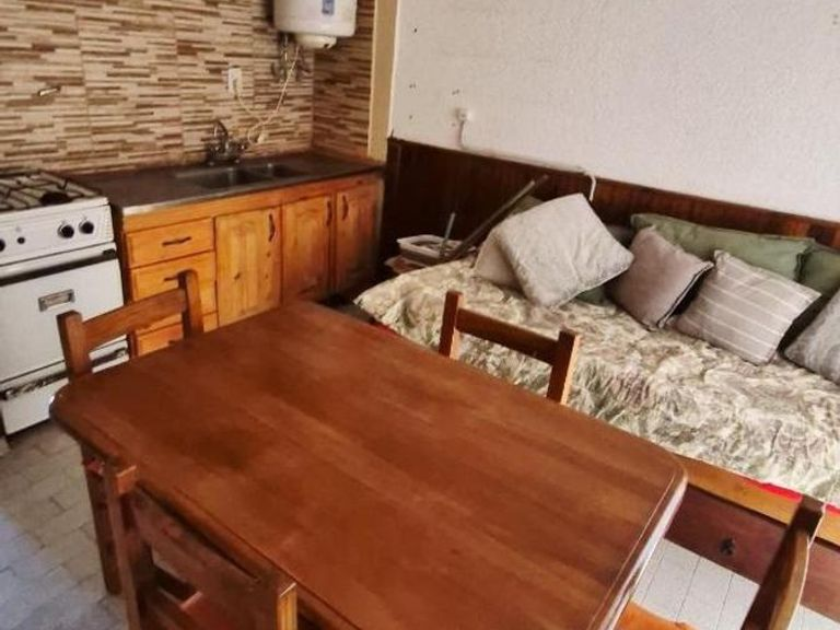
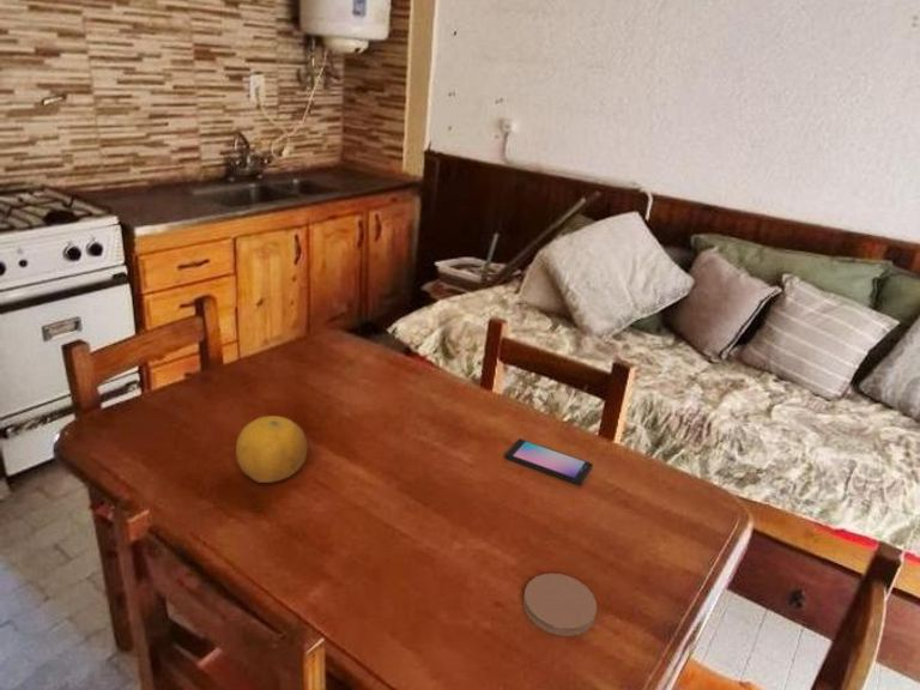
+ smartphone (547, 460)
+ fruit (271, 448)
+ coaster (559, 603)
